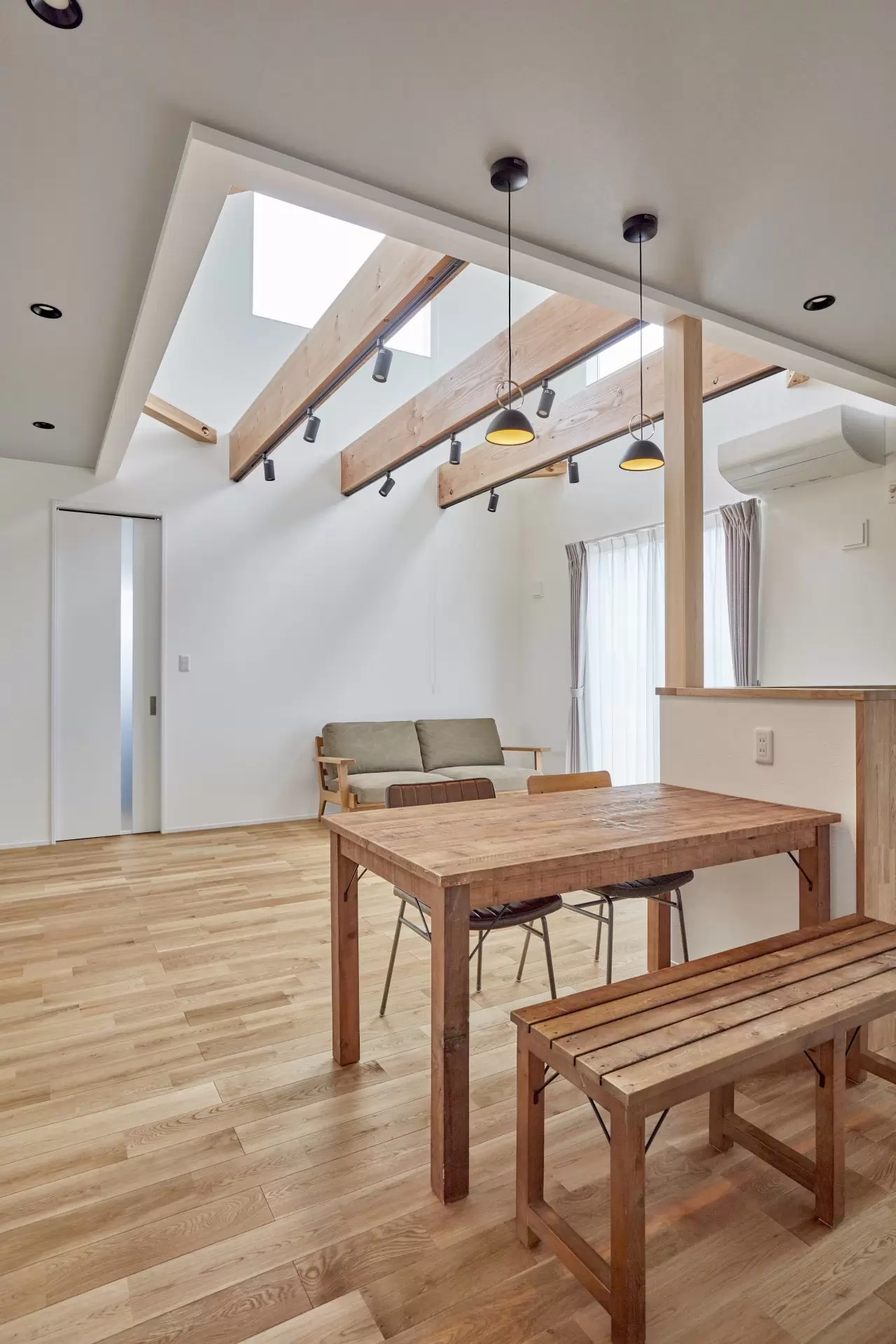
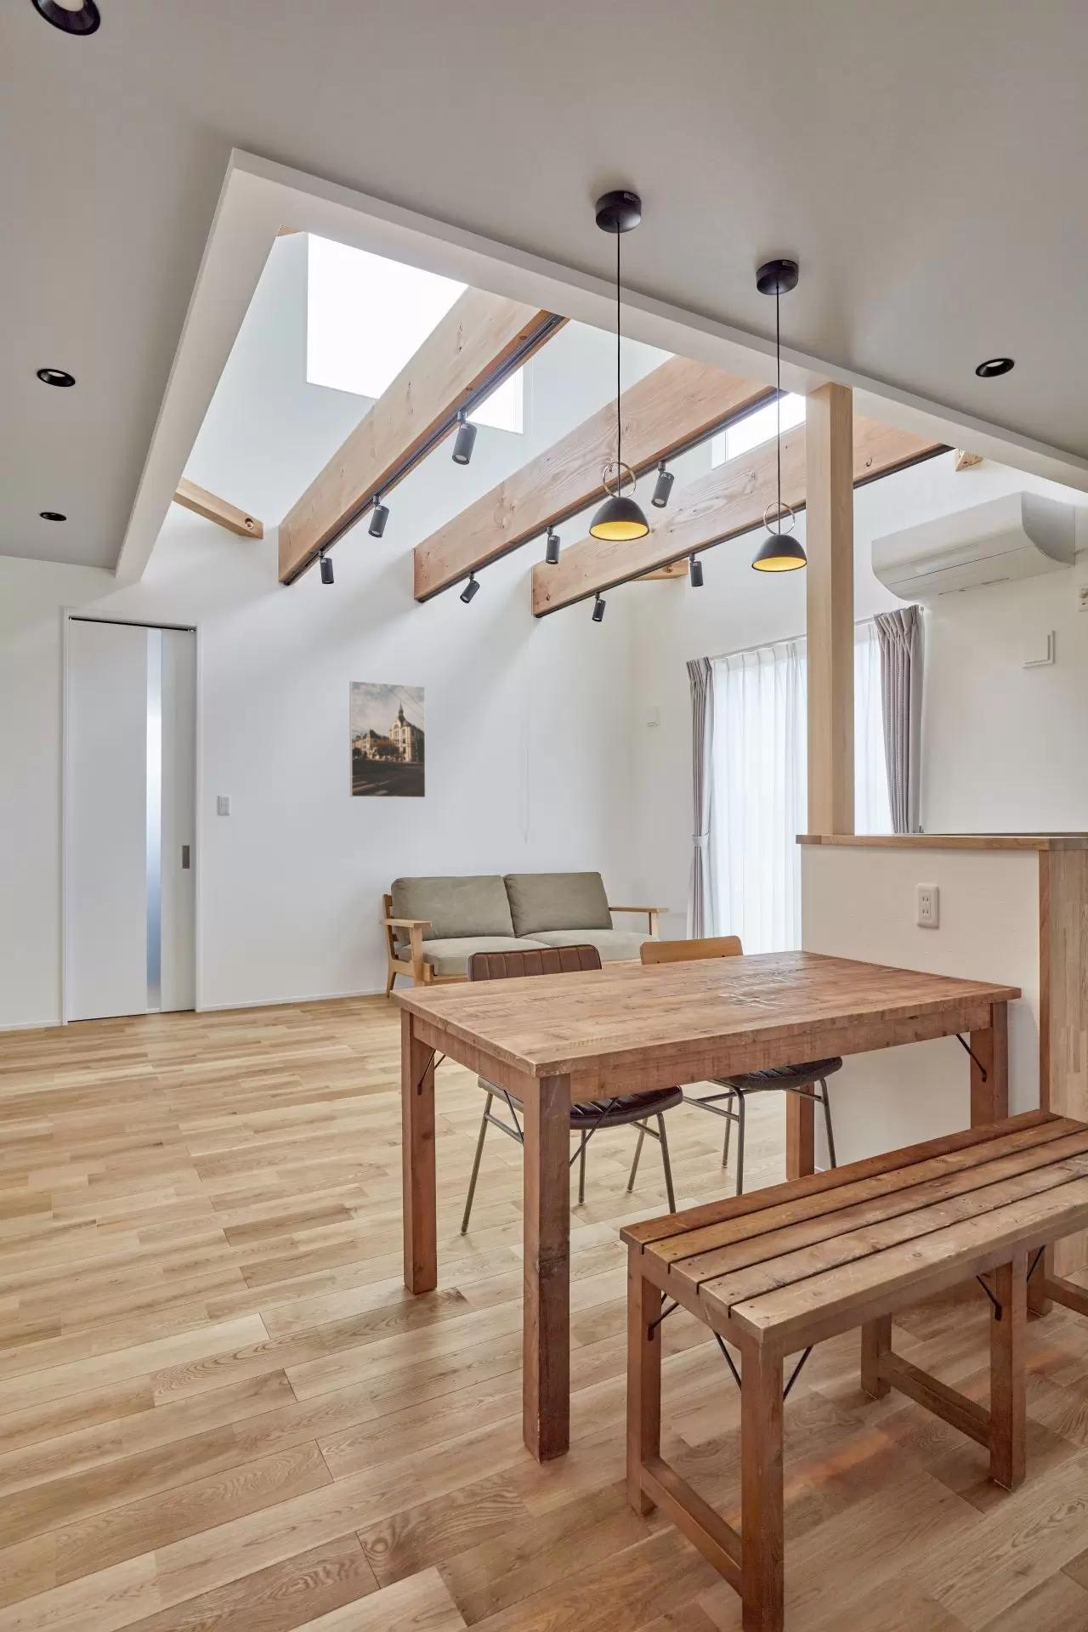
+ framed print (387, 741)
